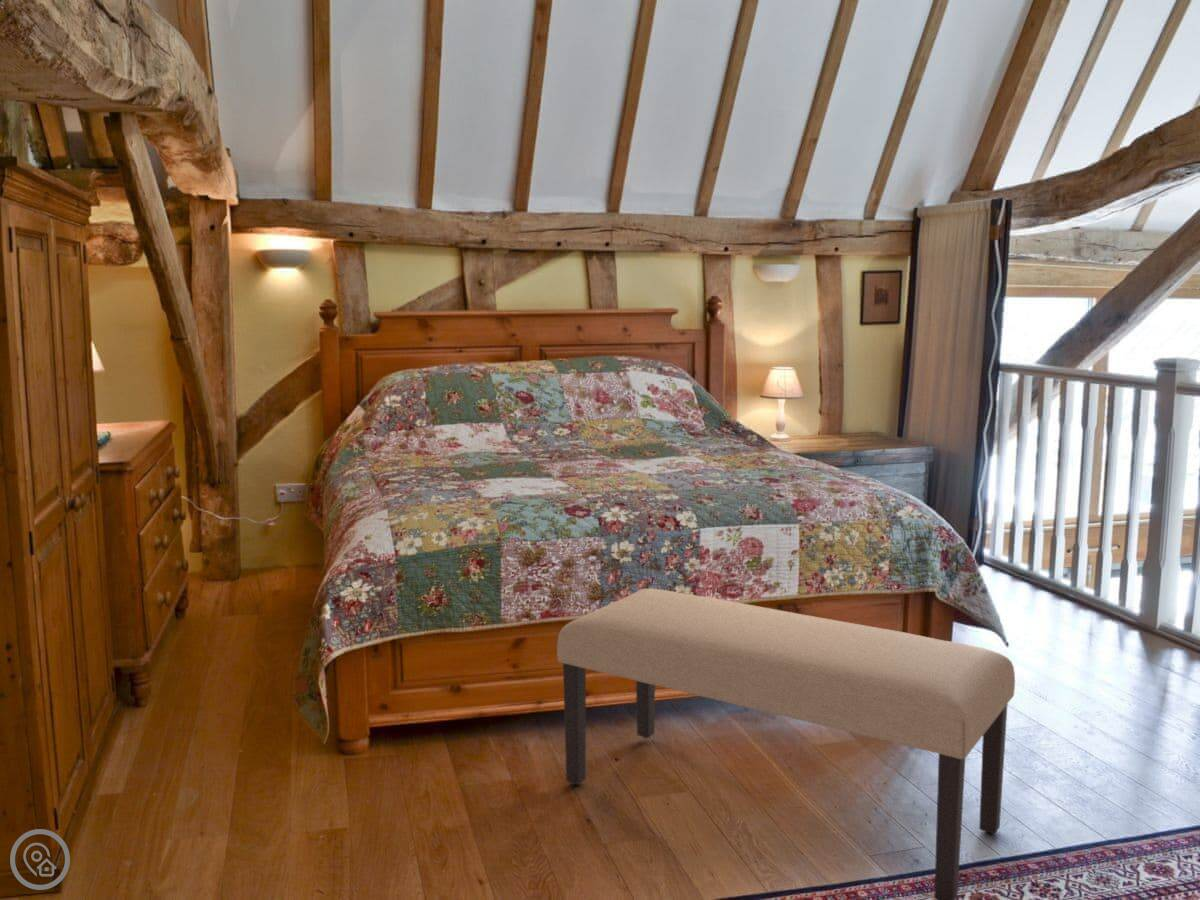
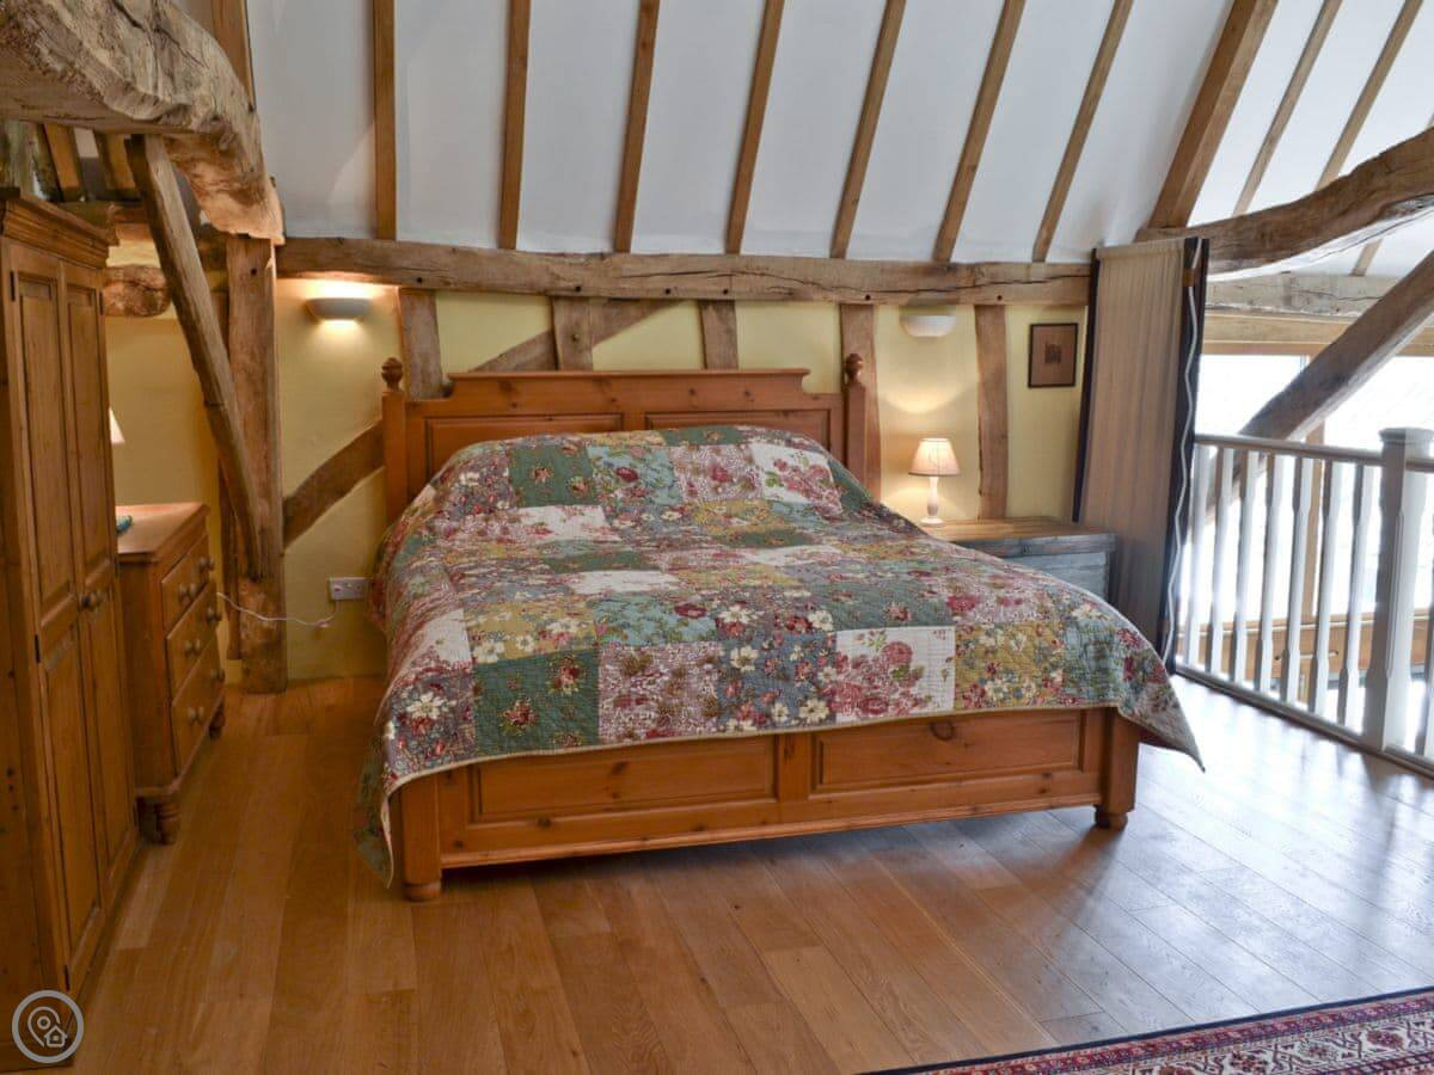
- bench (773, 713)
